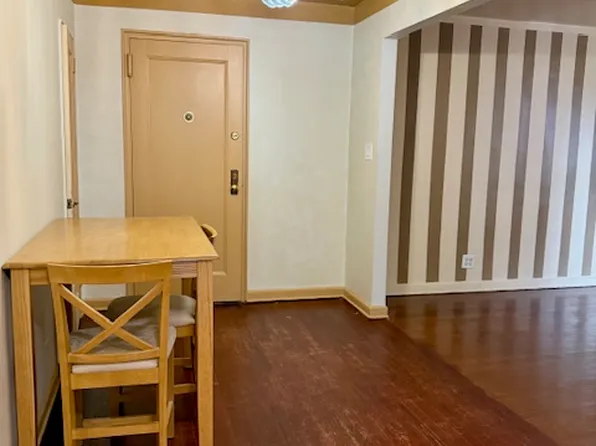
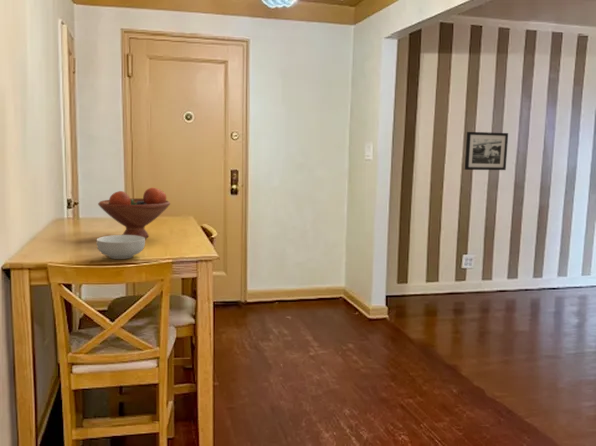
+ picture frame (486, 151)
+ cereal bowl (121, 247)
+ fruit bowl (135, 213)
